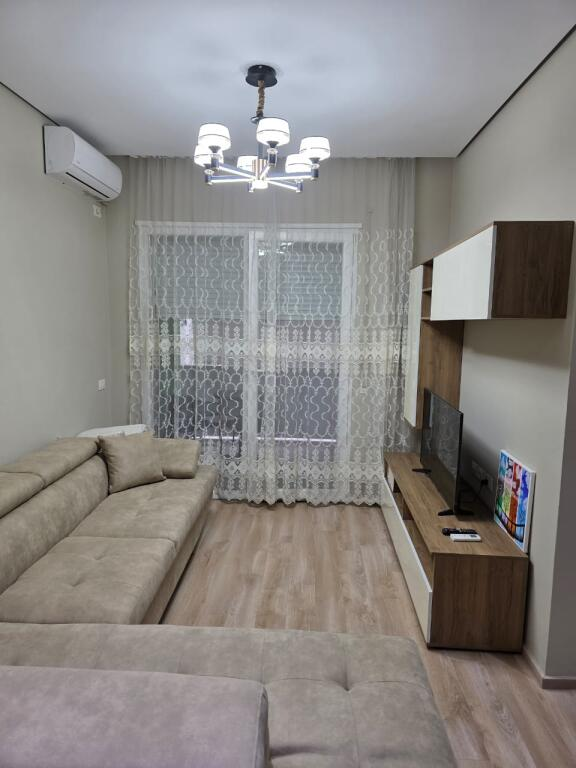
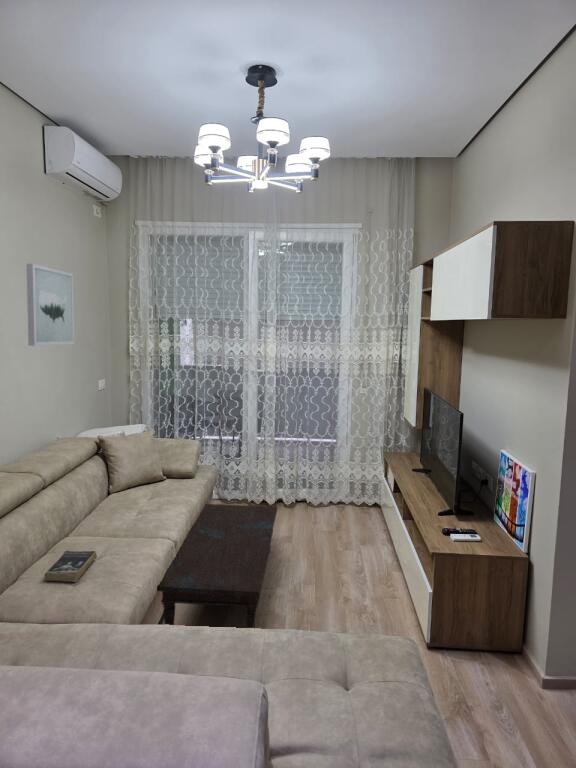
+ book (71, 565)
+ wall art (52, 307)
+ coffee table (225, 562)
